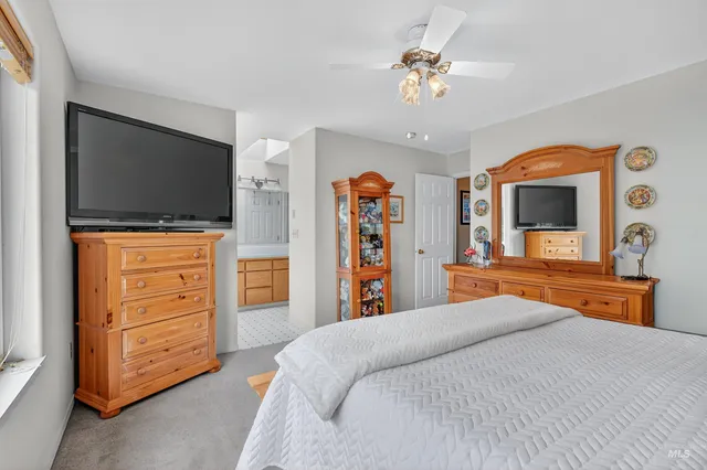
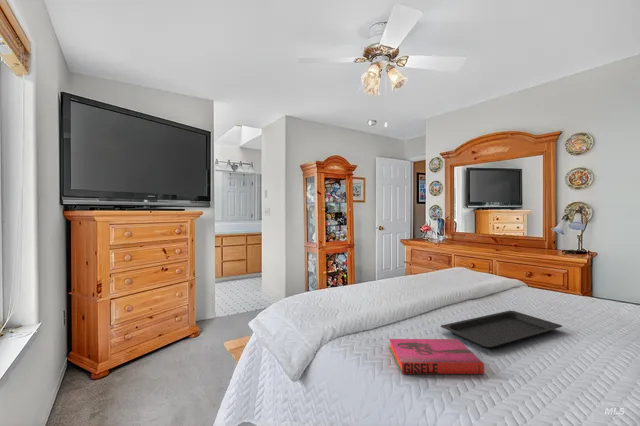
+ hardback book (432, 355)
+ serving tray (501, 328)
